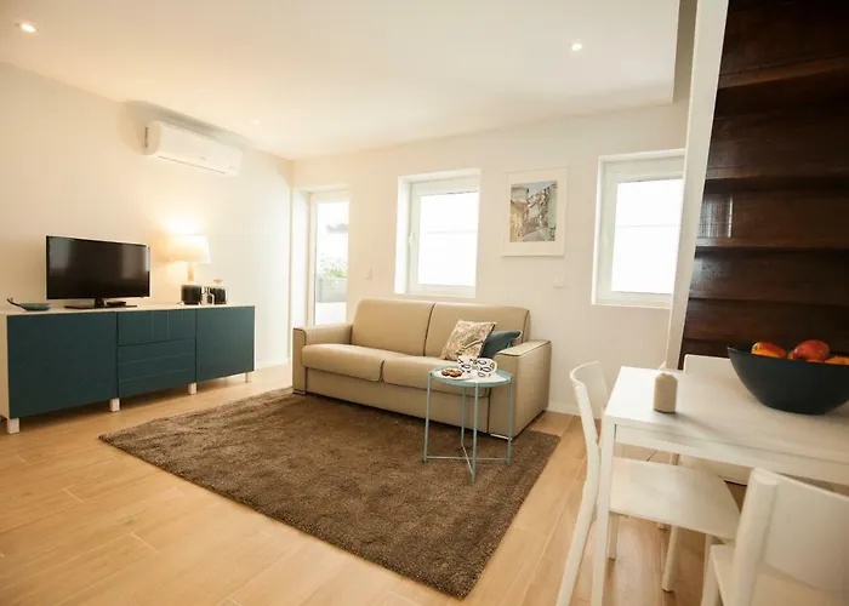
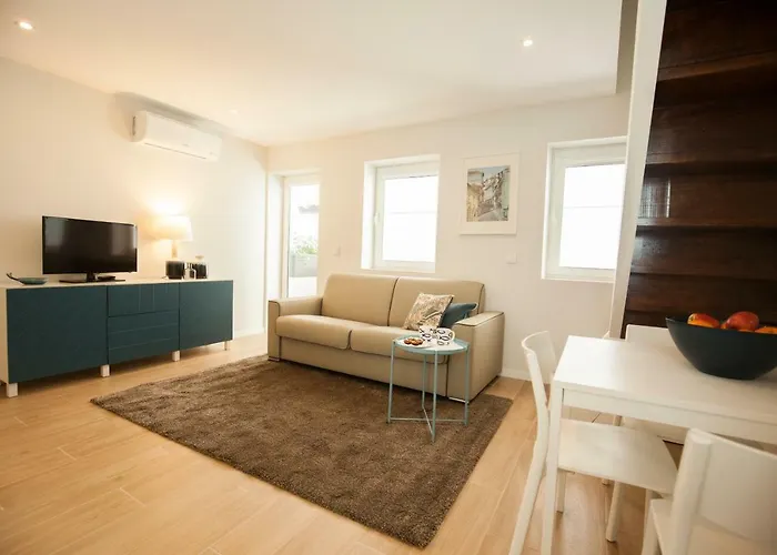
- candle (665, 391)
